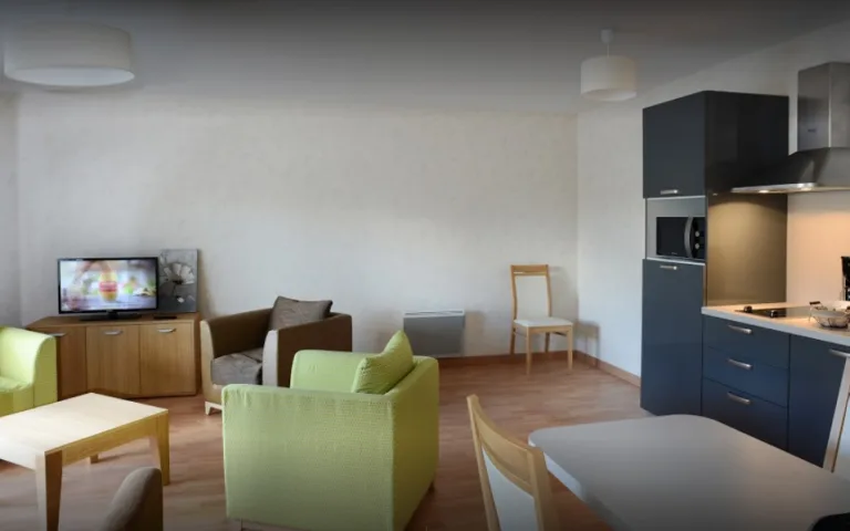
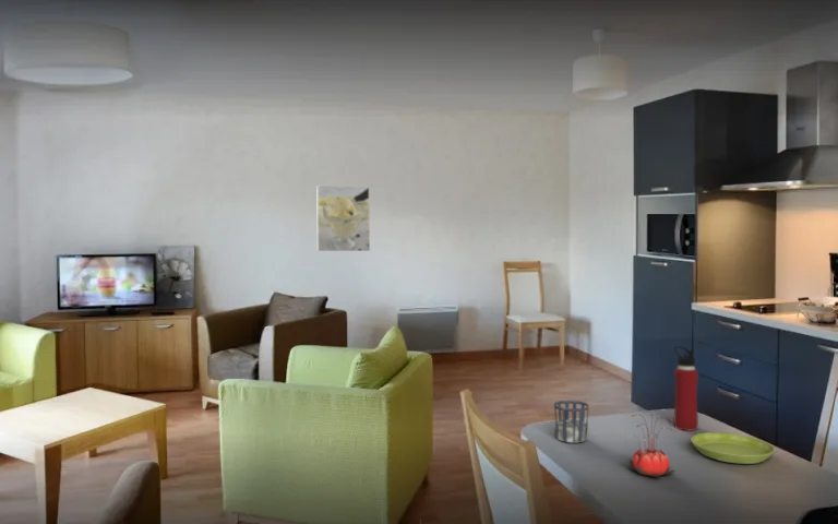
+ saucer (731, 449)
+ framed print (343, 218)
+ water bottle (685, 386)
+ cup (571, 421)
+ flower (653, 443)
